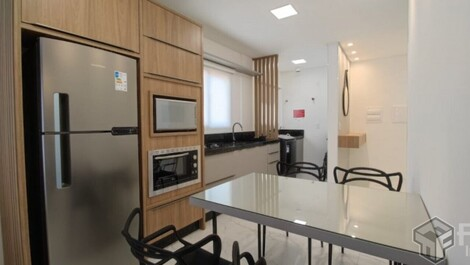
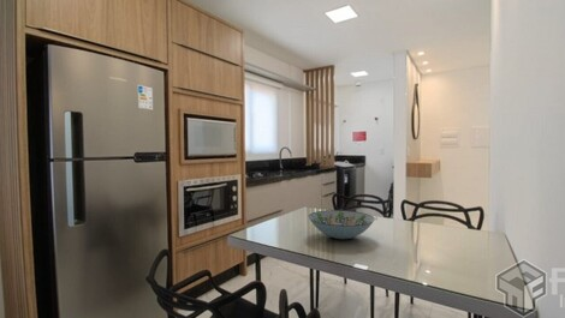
+ decorative bowl (340, 227)
